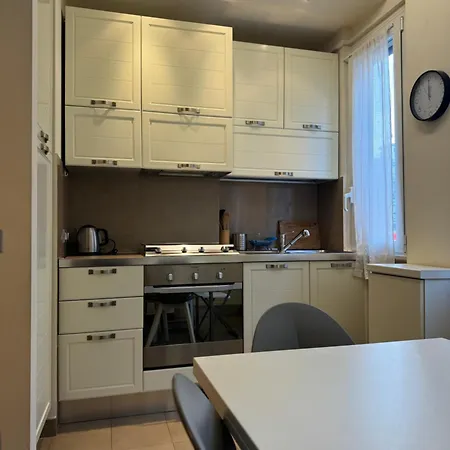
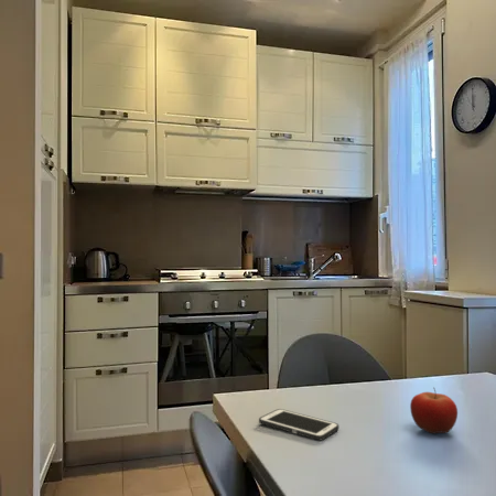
+ cell phone (298, 423)
+ fruit (433, 409)
